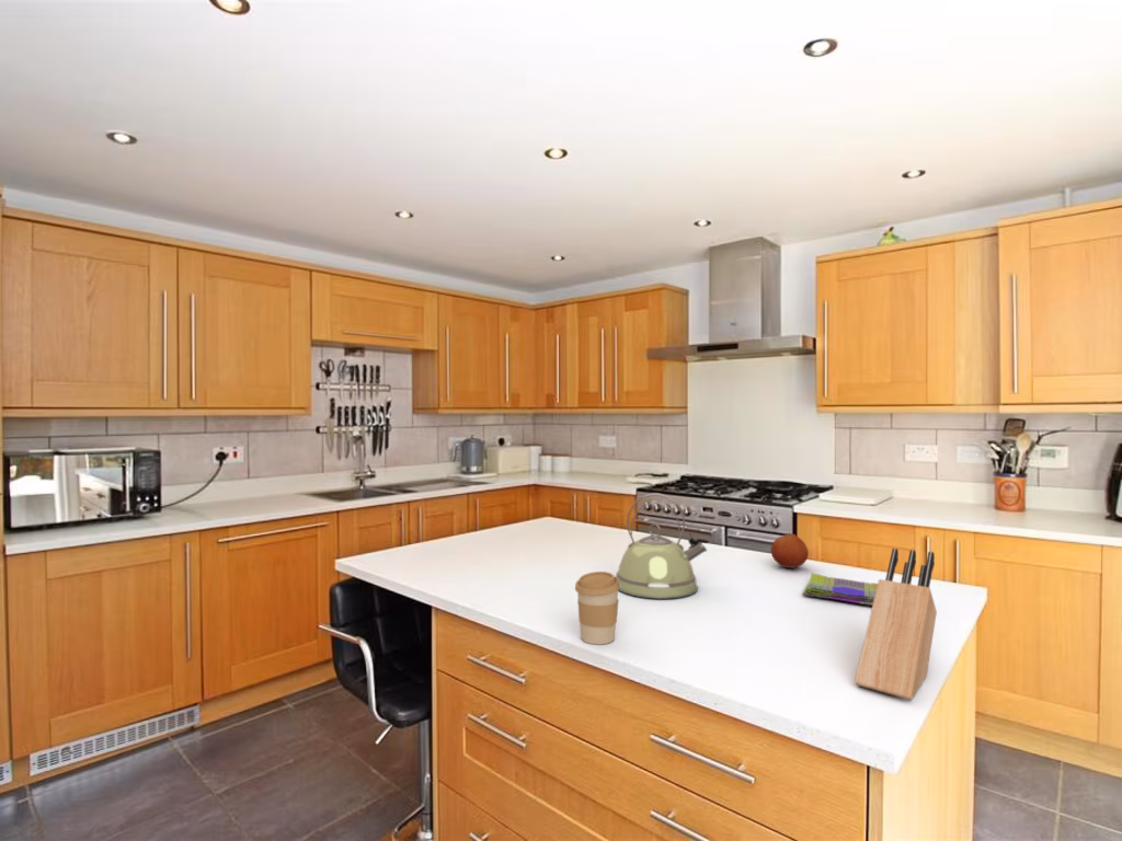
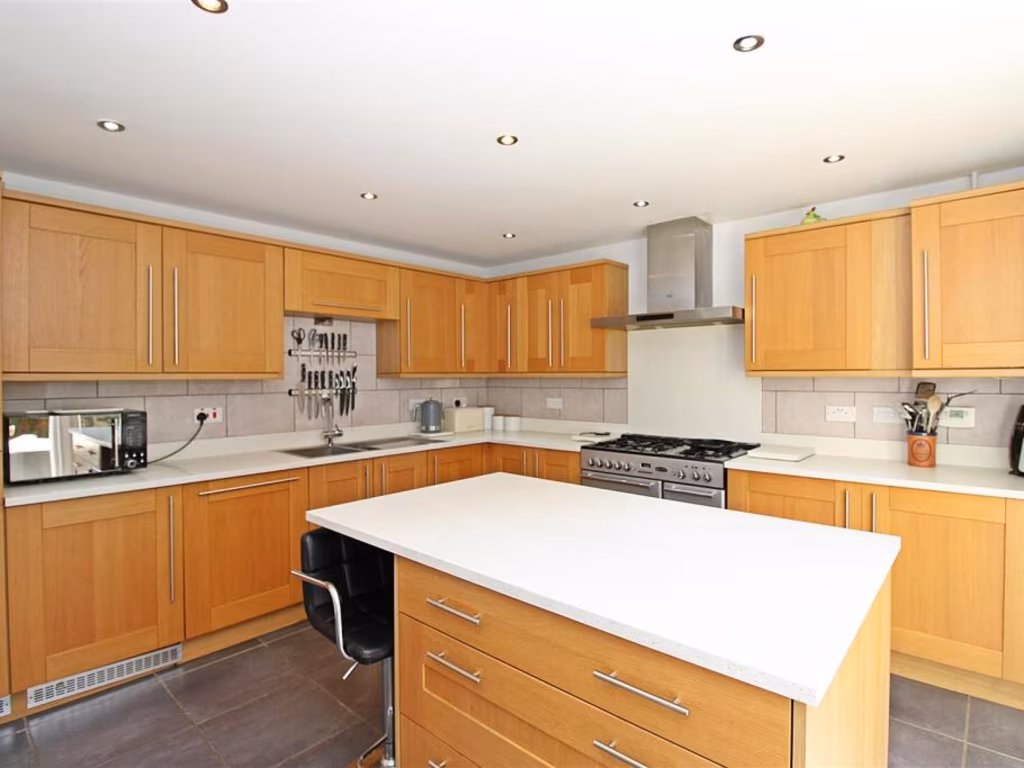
- kettle (661, 539)
- coffee cup (597, 607)
- knife block (900, 613)
- dish towel (858, 589)
- fruit (789, 550)
